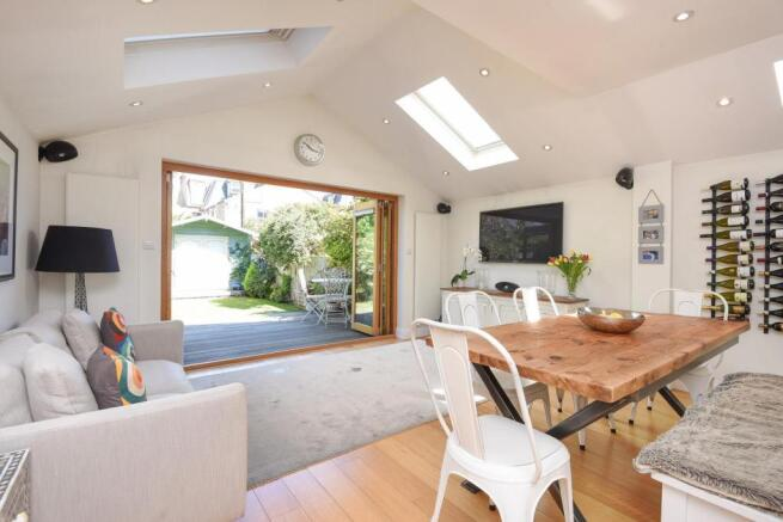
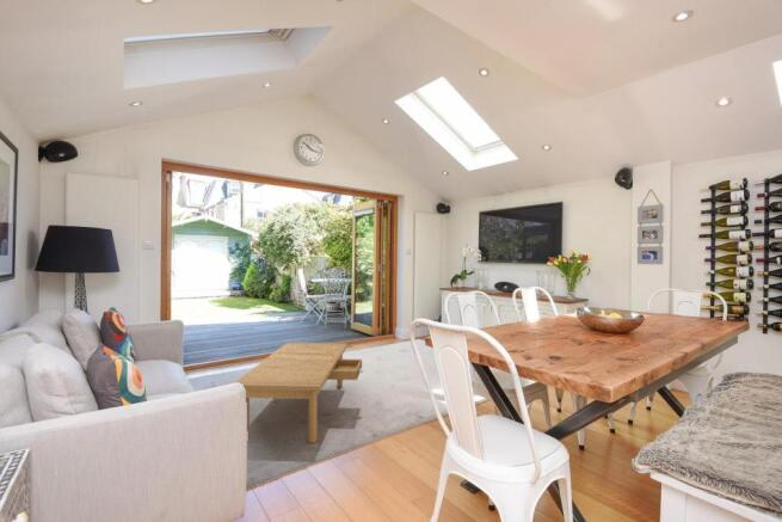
+ coffee table (300, 383)
